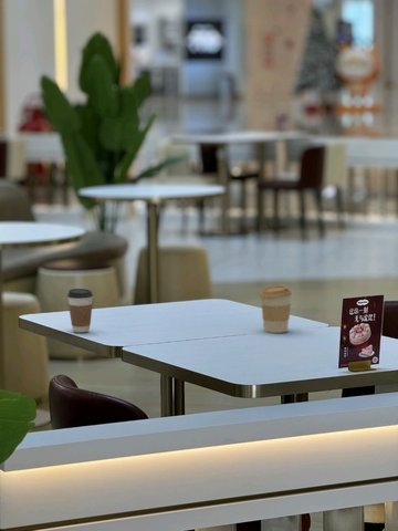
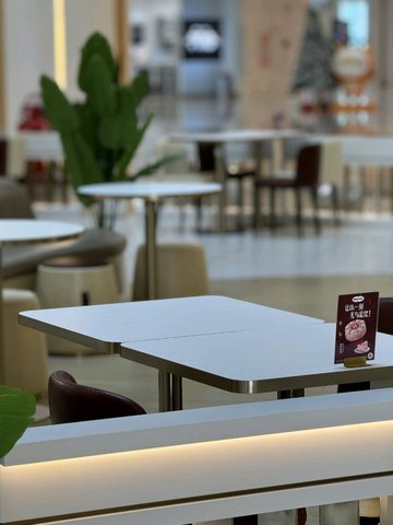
- coffee cup (275, 309)
- coffee cup (80, 310)
